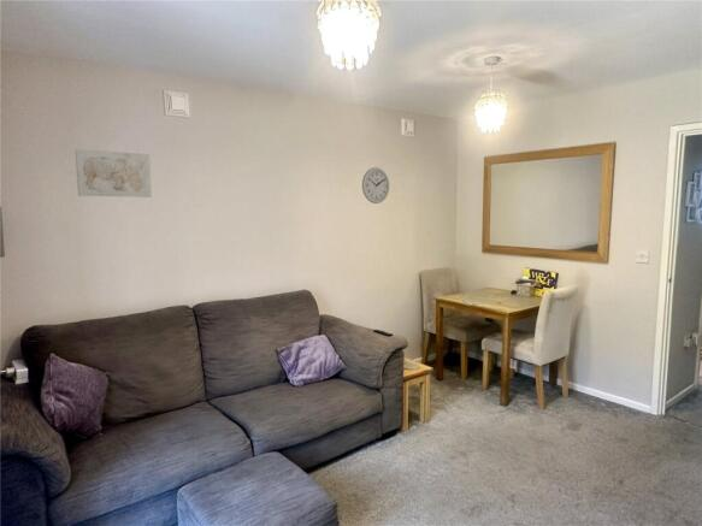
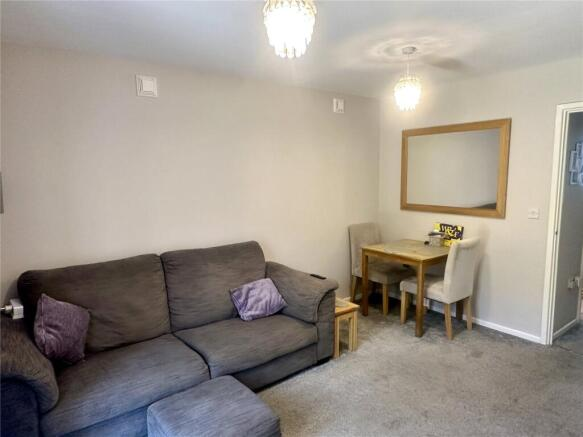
- wall art (114, 173)
- wall clock (376, 185)
